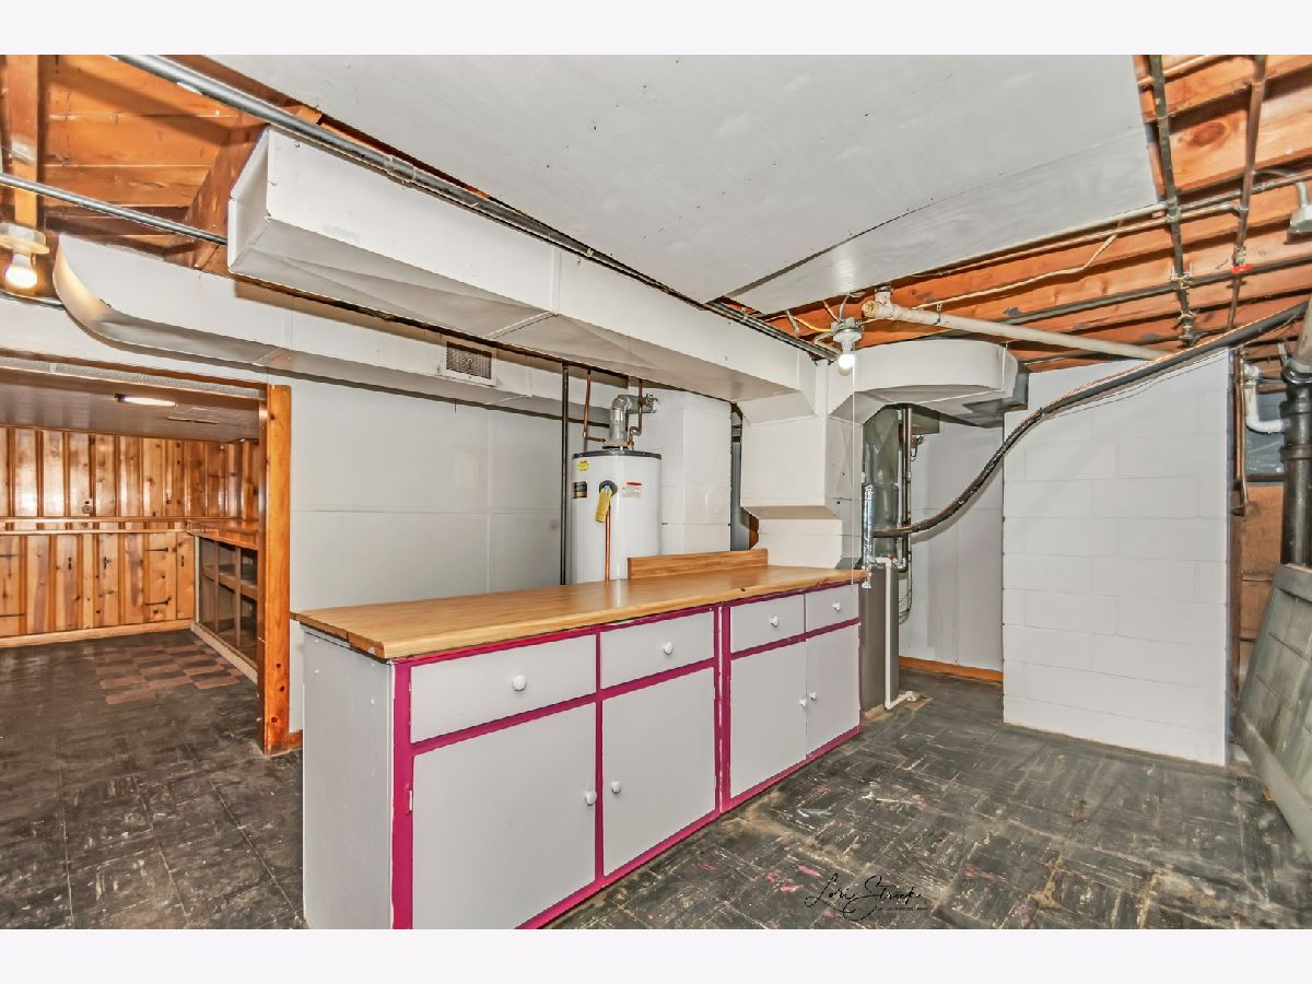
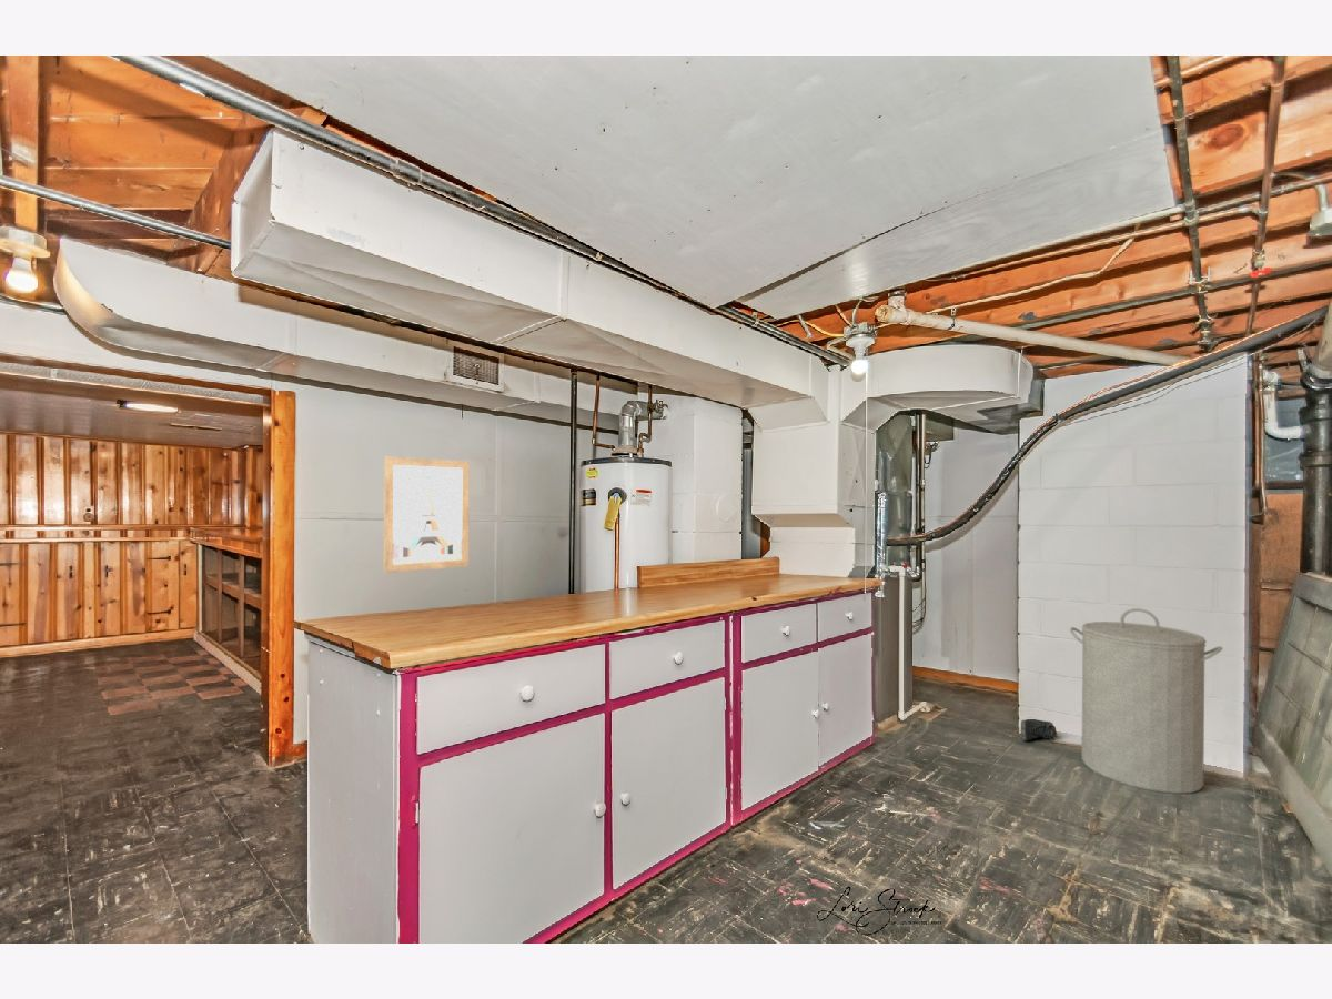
+ wall art (428, 514)
+ laundry hamper (1140, 689)
+ sneaker (1038, 729)
